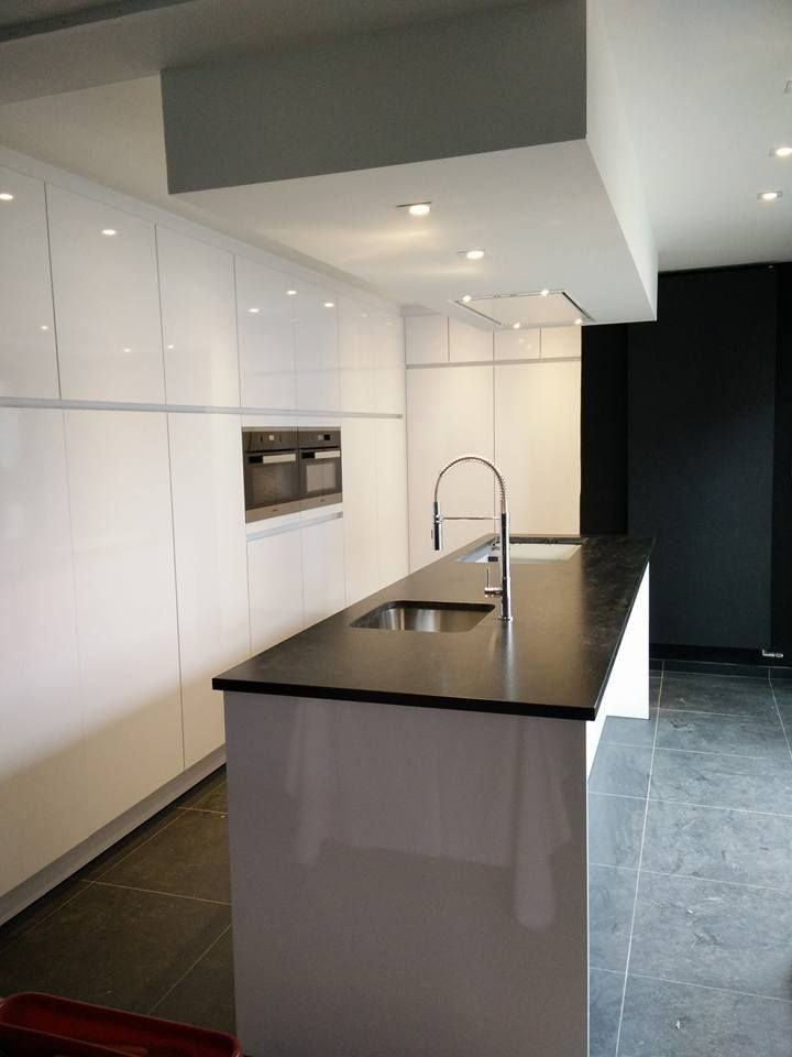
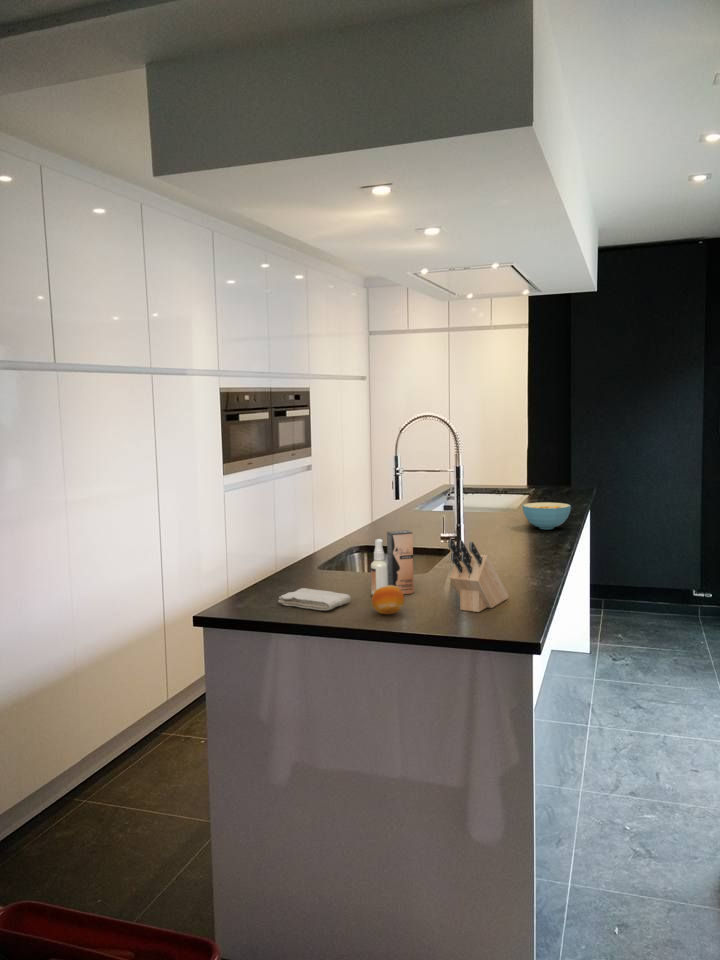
+ spray bottle (391, 563)
+ cereal bowl (546, 516)
+ fruit (388, 599)
+ washcloth (314, 598)
+ knife block (477, 570)
